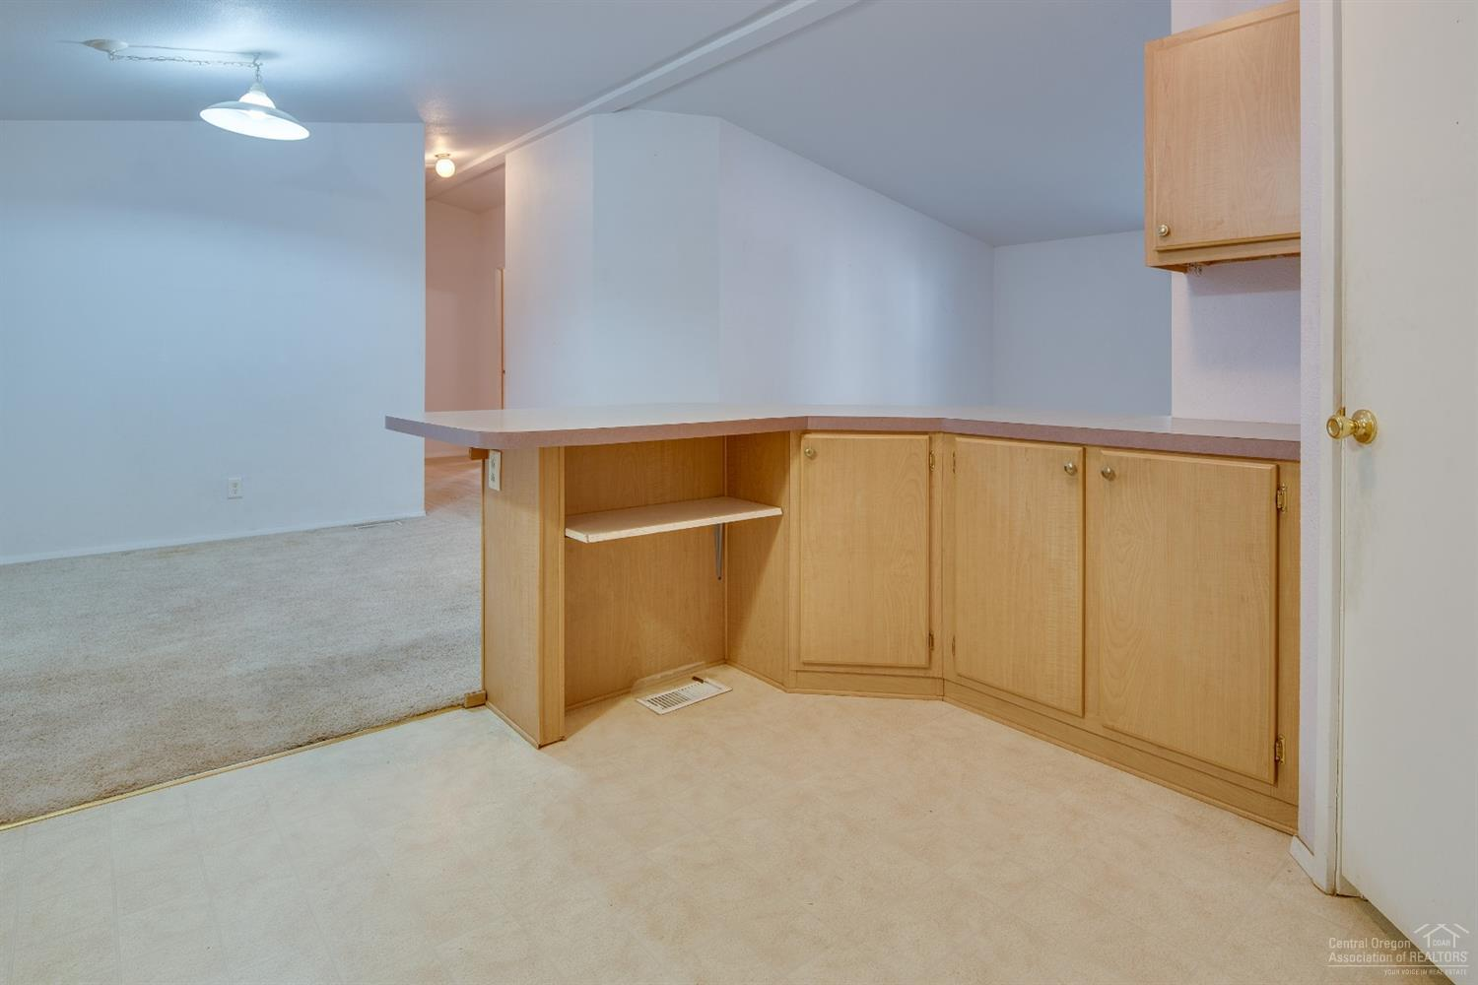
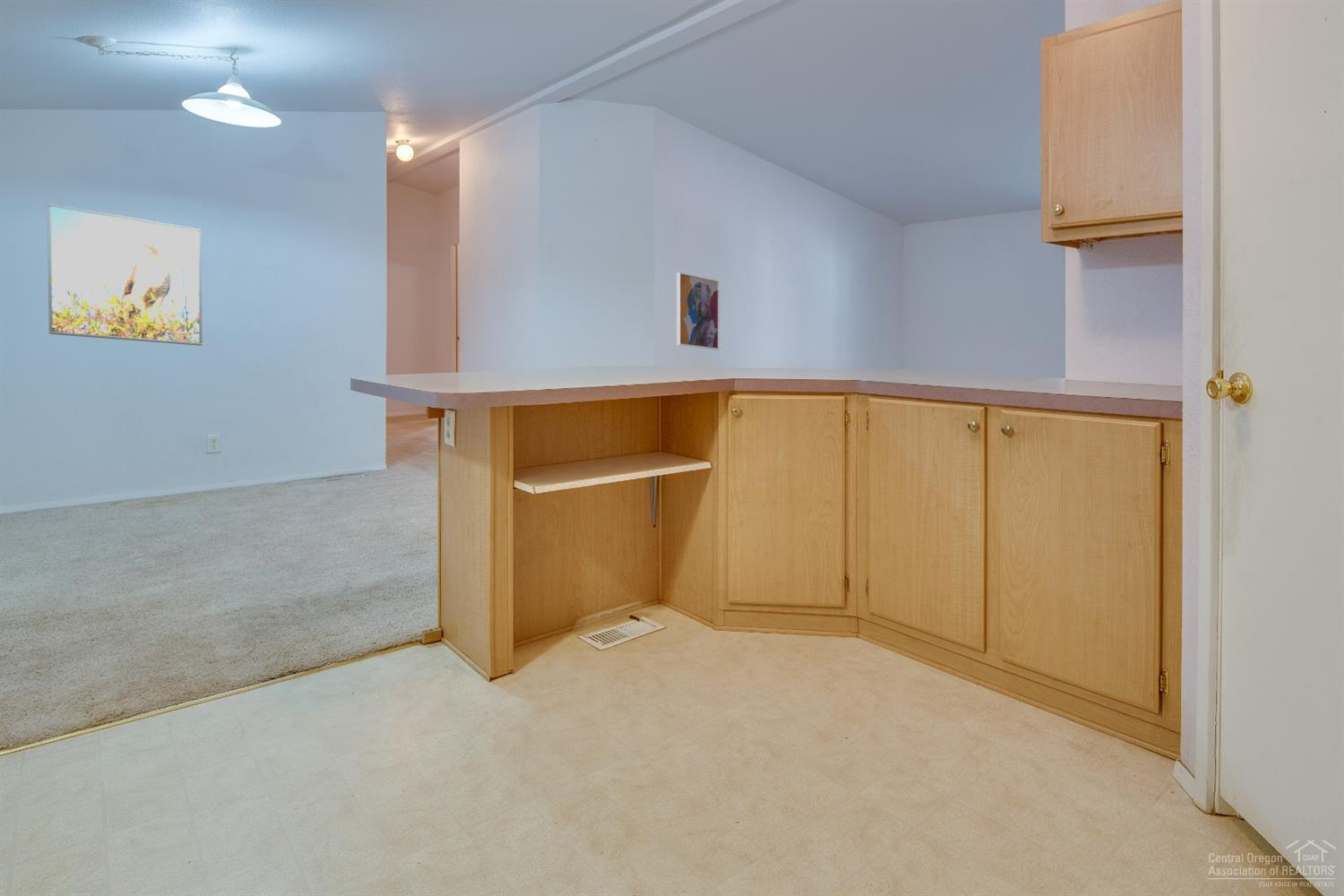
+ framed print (129, 279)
+ wall art (698, 312)
